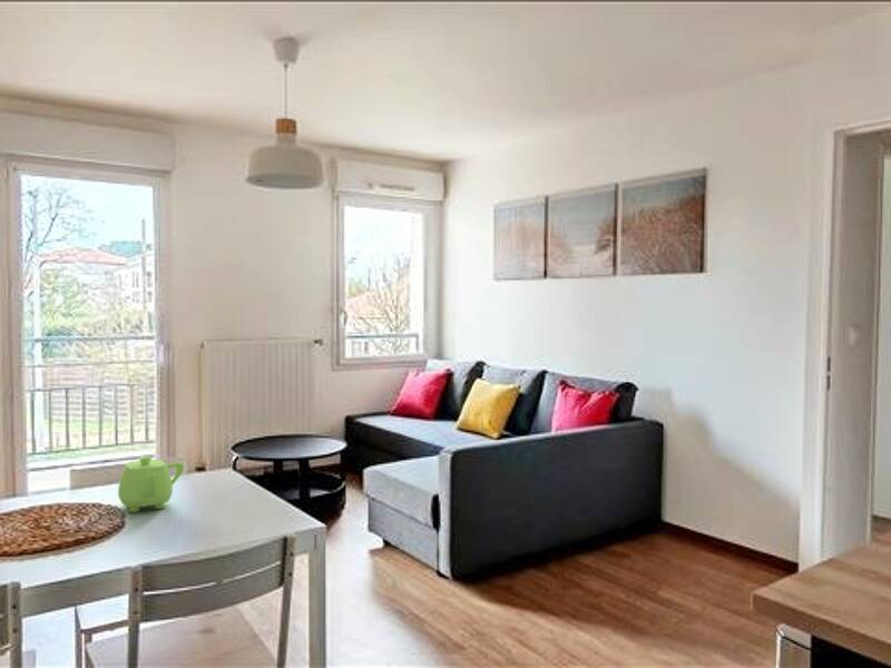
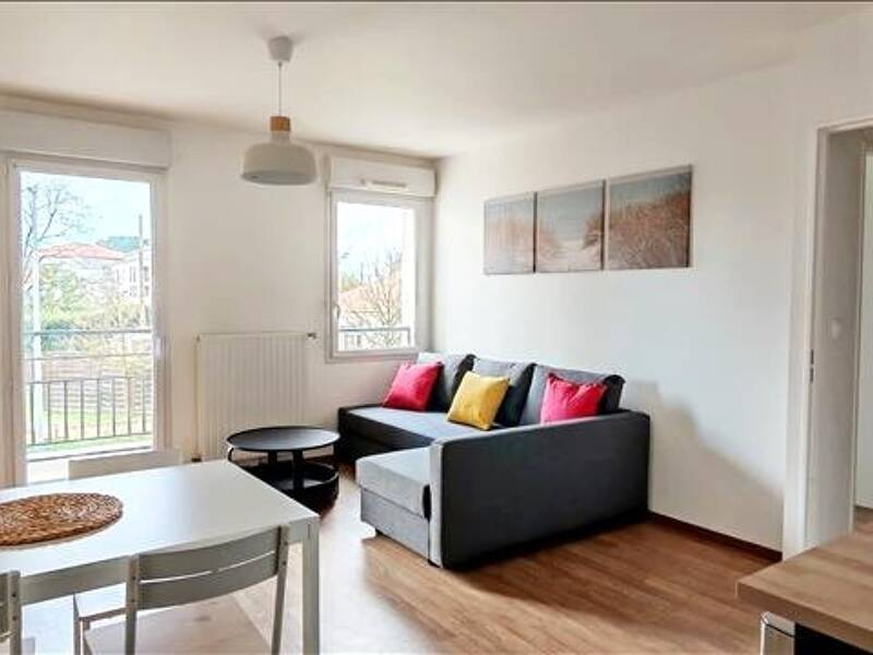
- teapot (153, 482)
